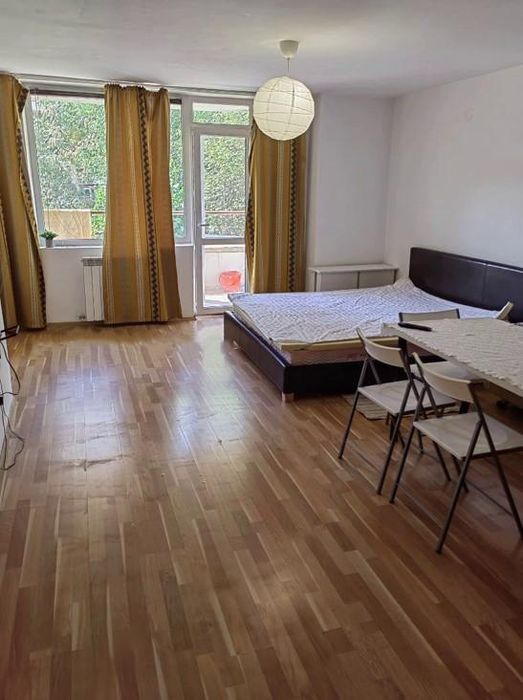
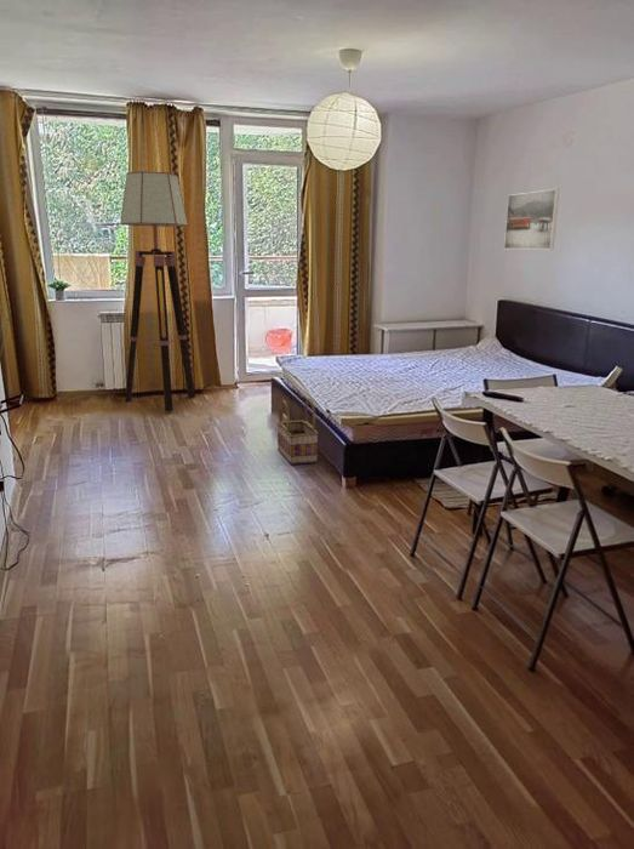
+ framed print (530, 221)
+ basket (297, 427)
+ floor lamp (158, 292)
